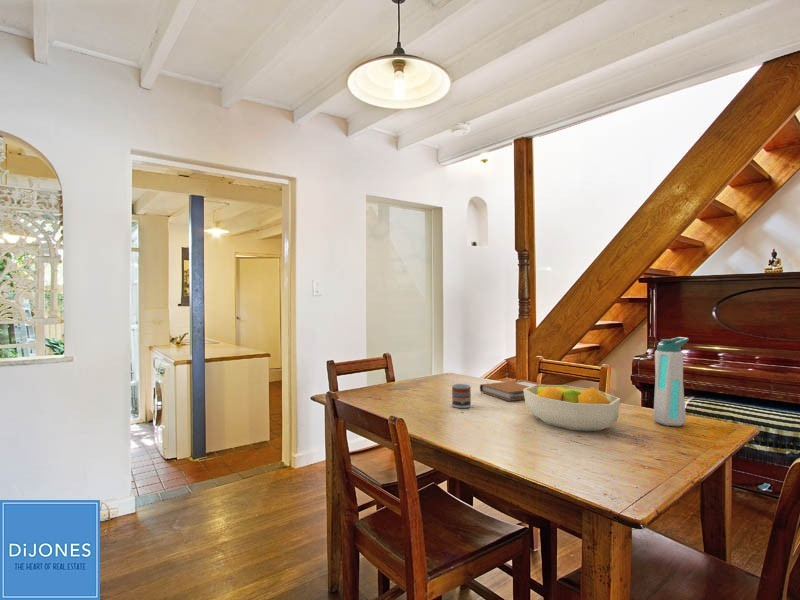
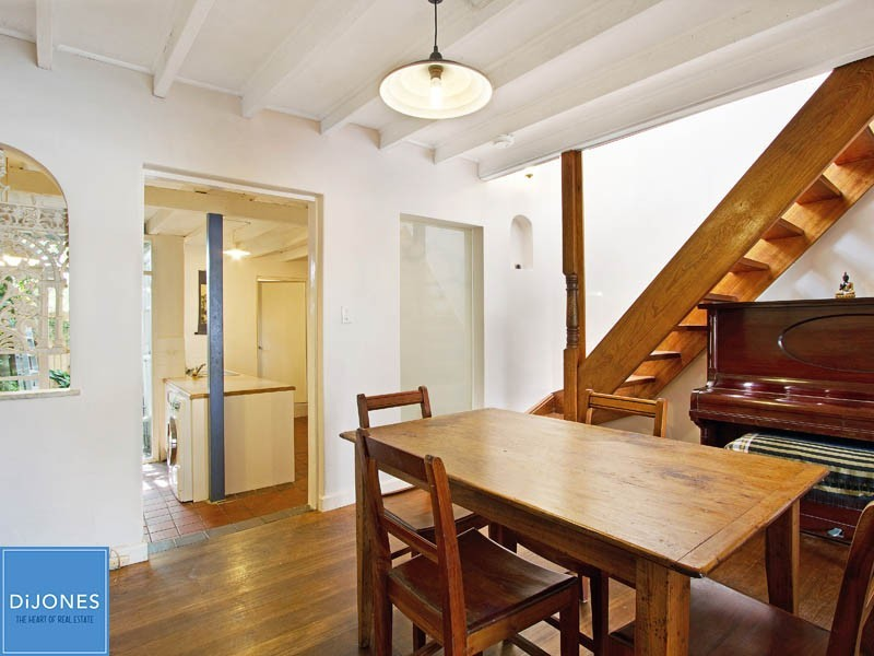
- notebook (517, 389)
- water bottle (670, 380)
- fruit bowl (569, 401)
- cup (459, 395)
